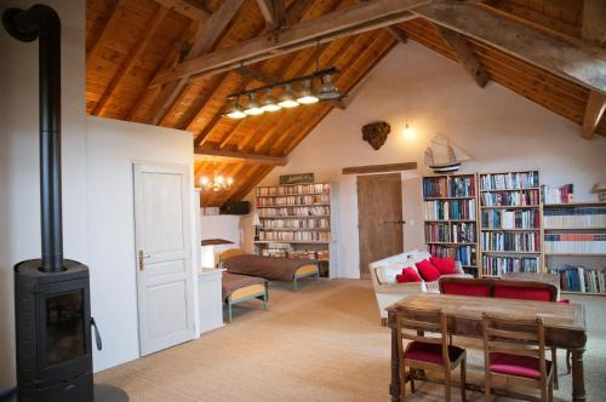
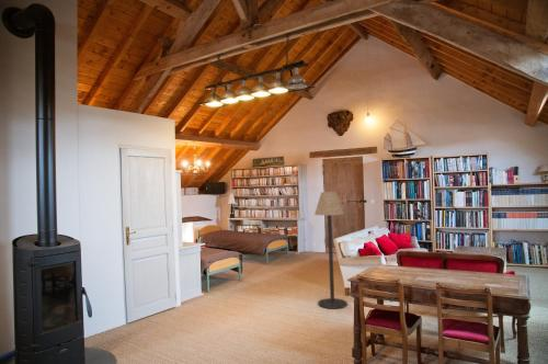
+ floor lamp (330, 248)
